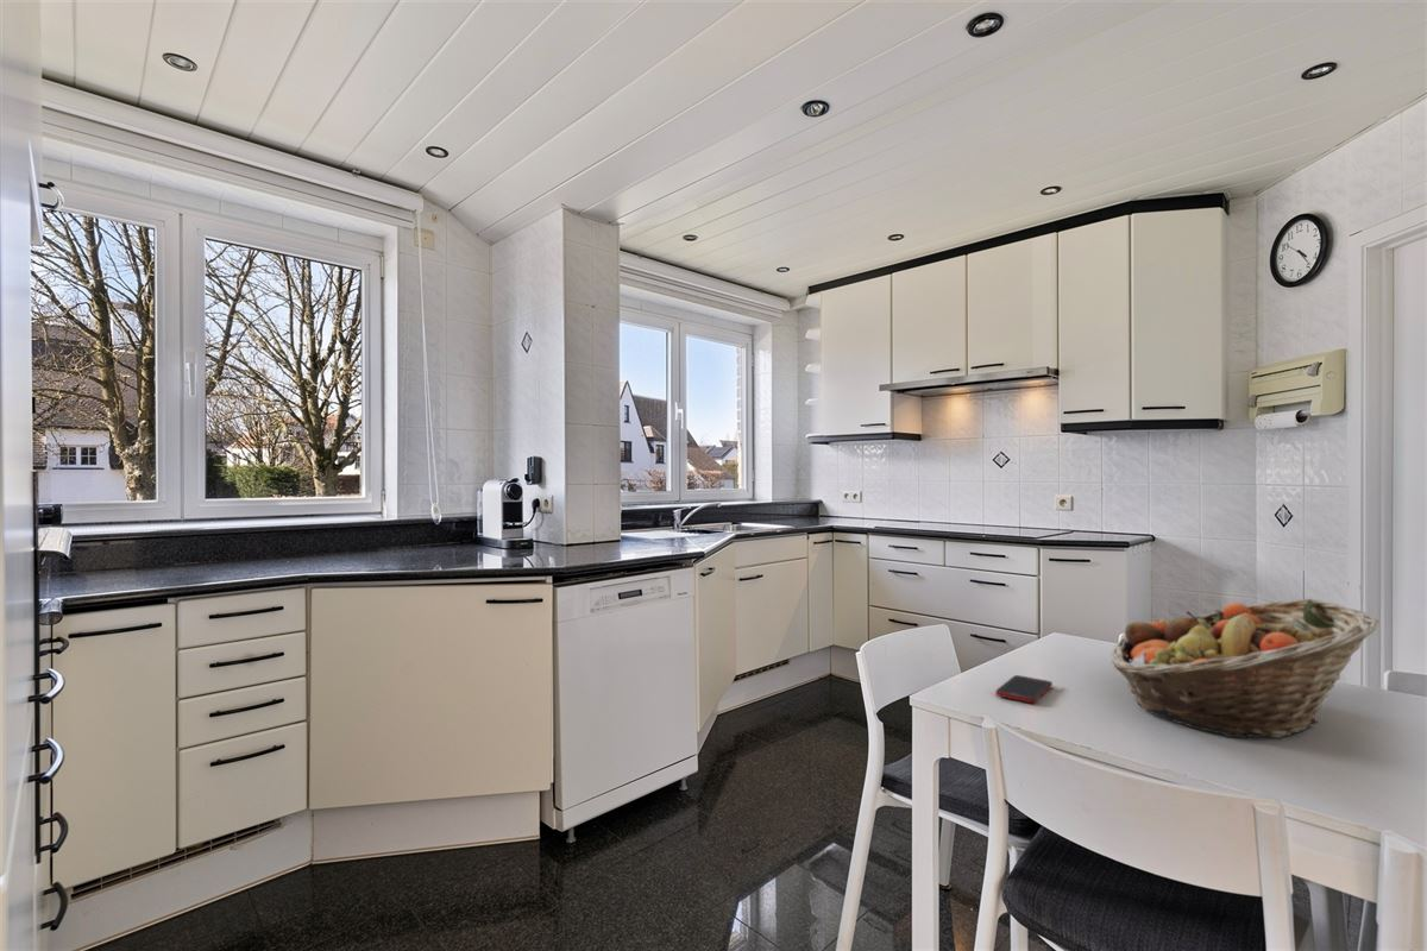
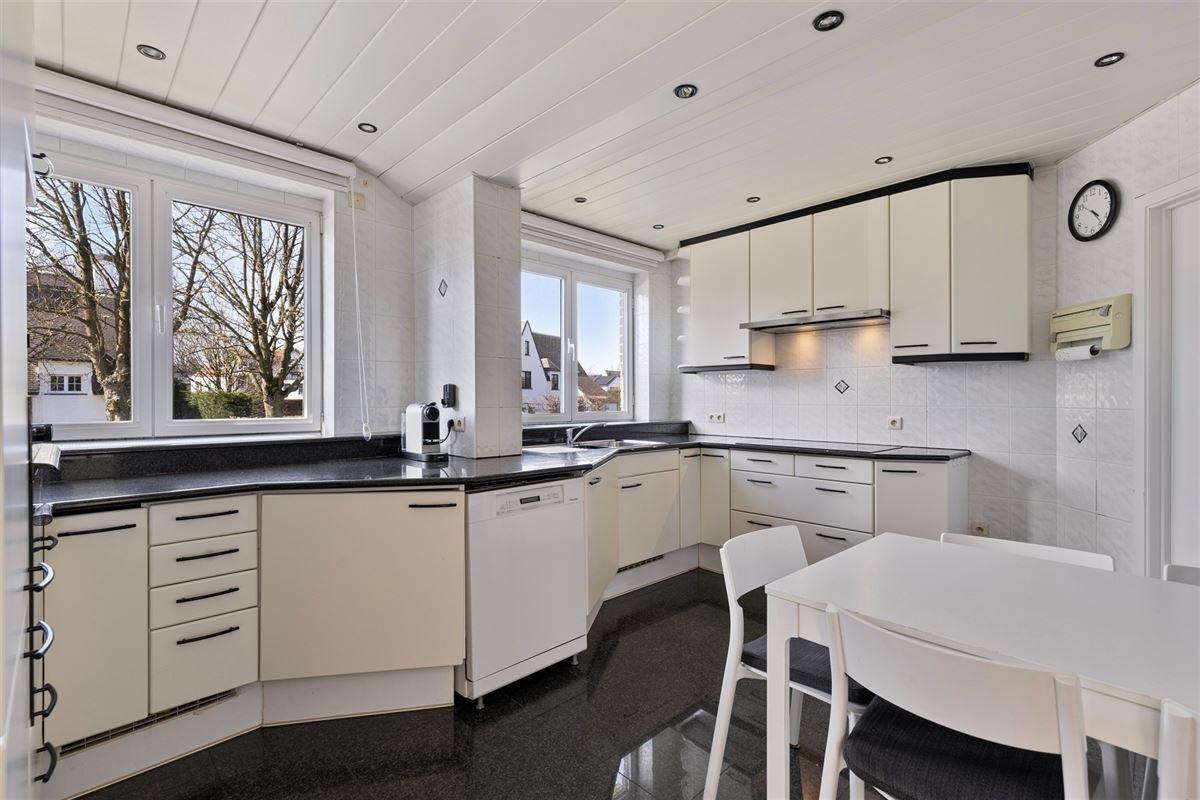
- cell phone (1024, 688)
- fruit basket (1230, 655)
